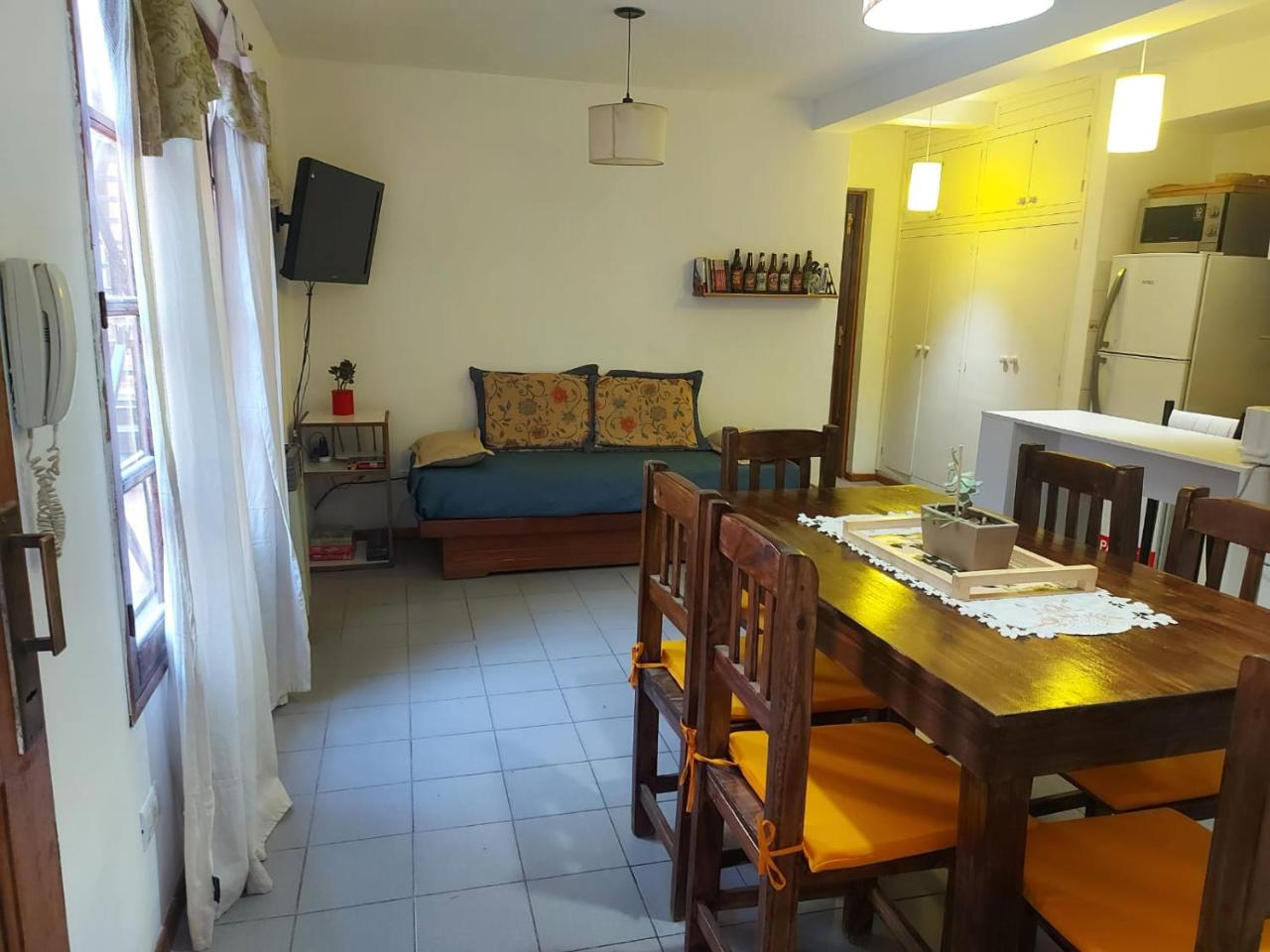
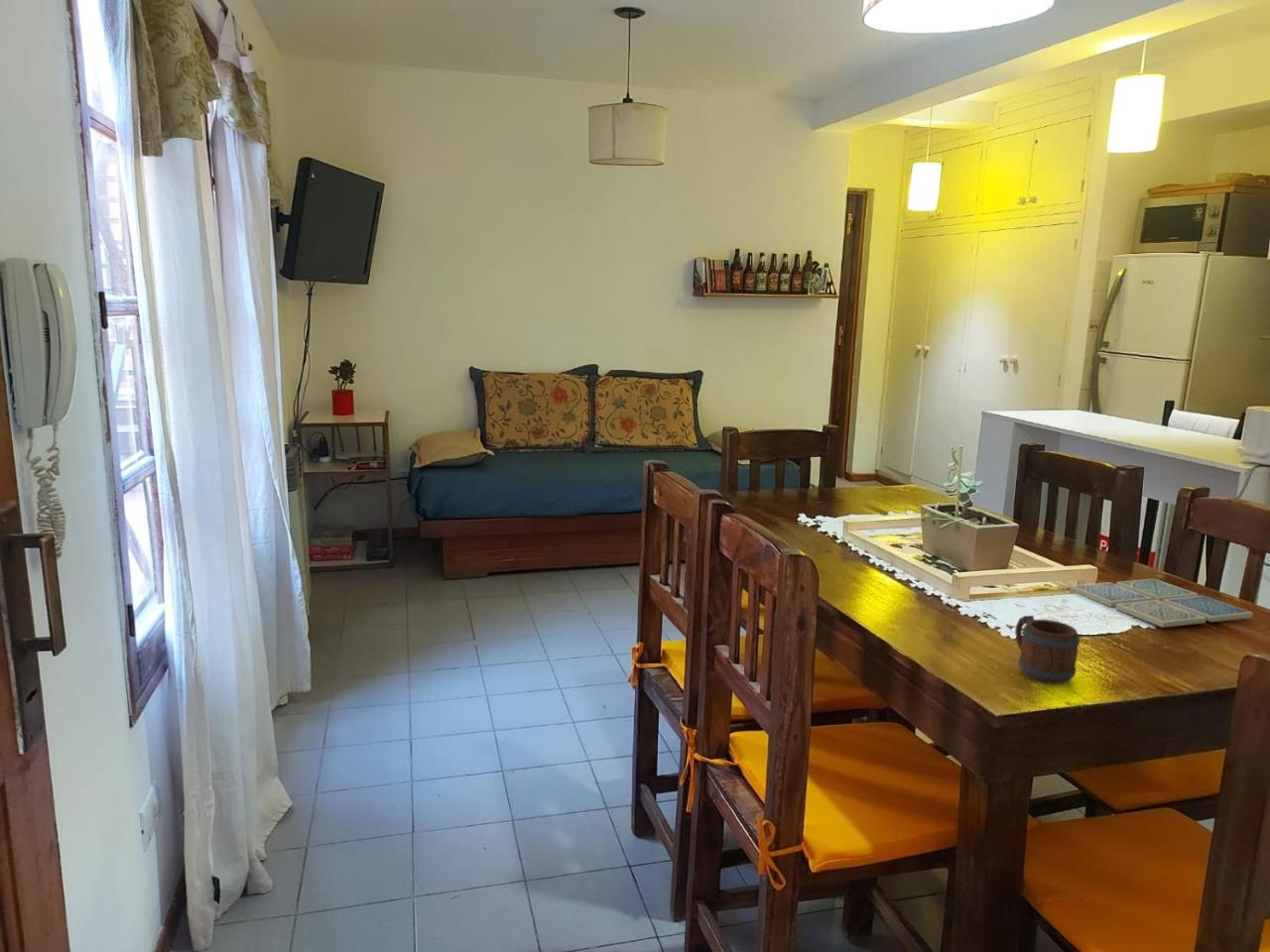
+ drink coaster (1157, 601)
+ mug (1040, 646)
